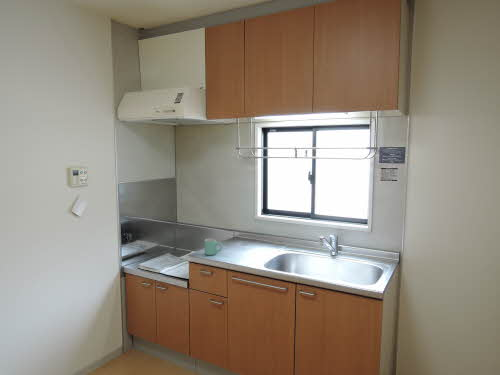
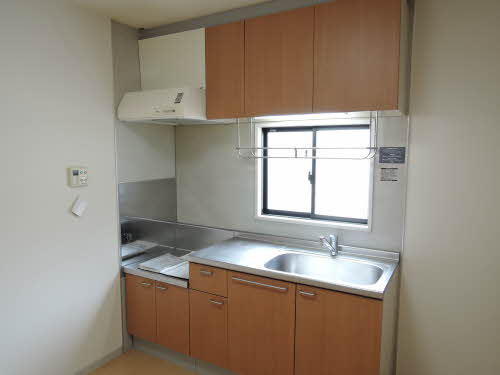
- mug (213, 246)
